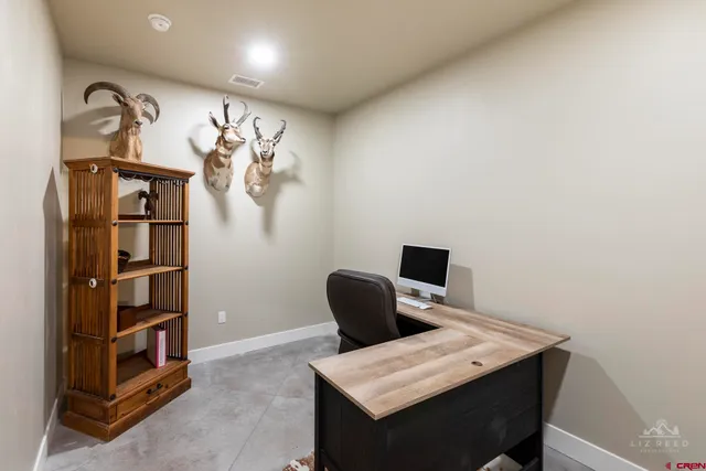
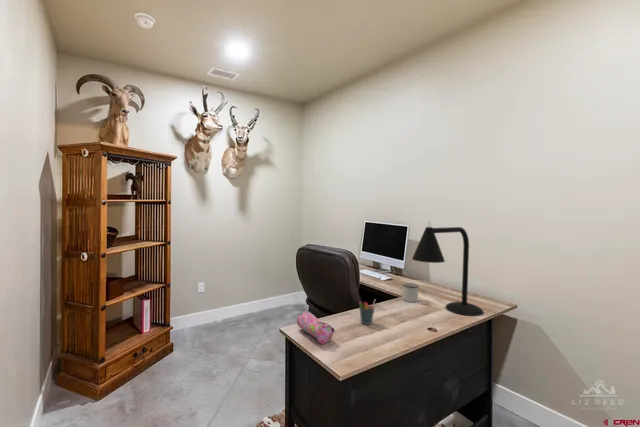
+ pencil case (314, 325)
+ desk lamp (444, 261)
+ pen holder (366, 310)
+ mug (408, 291)
